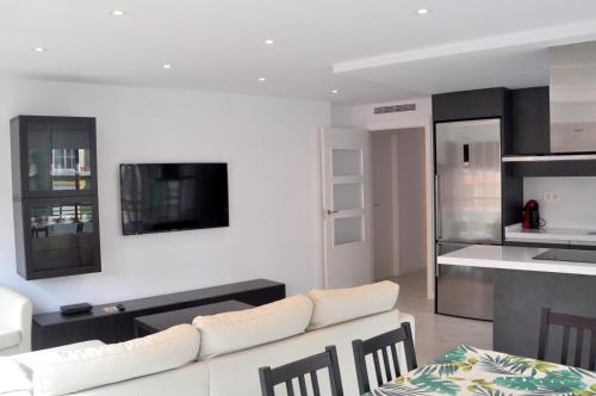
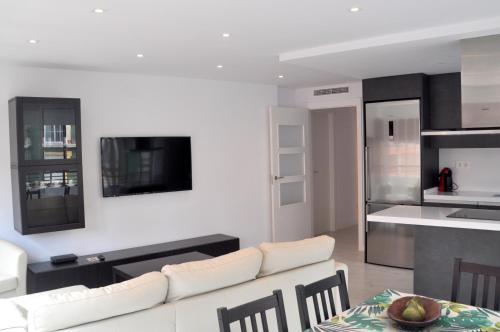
+ fruit bowl (414, 309)
